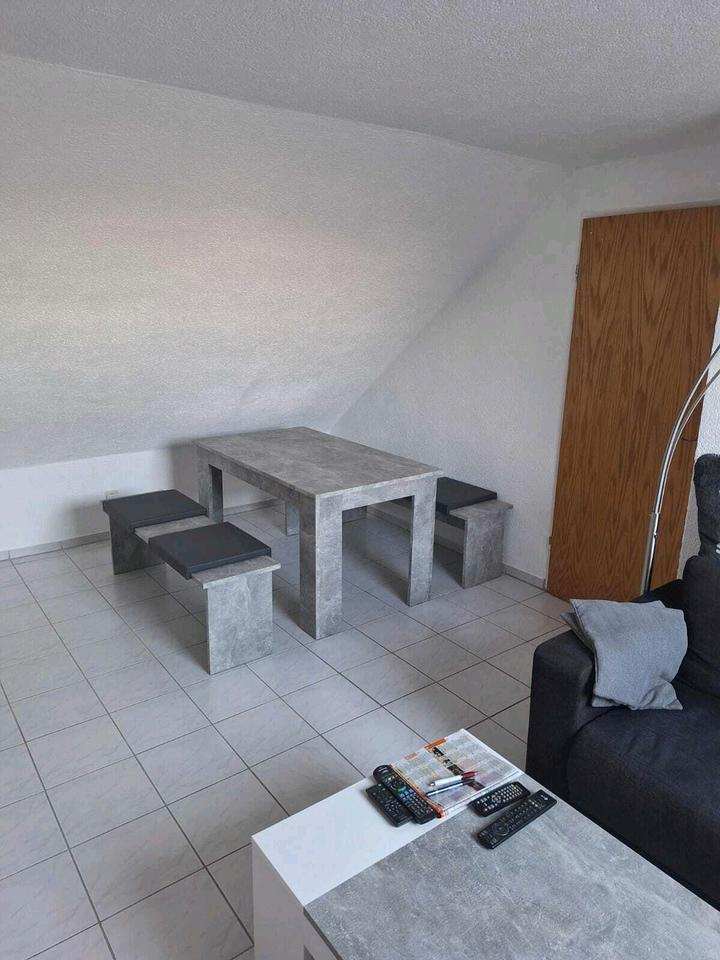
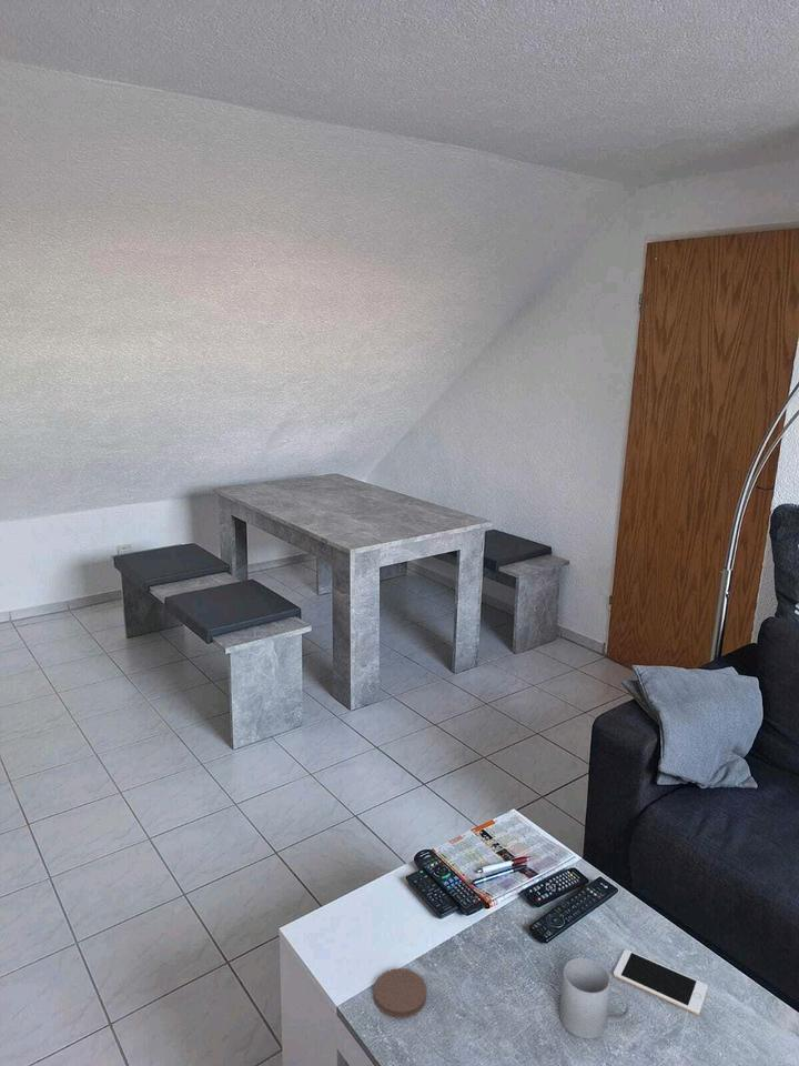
+ coaster (400, 992)
+ mug (595, 999)
+ cell phone (659, 979)
